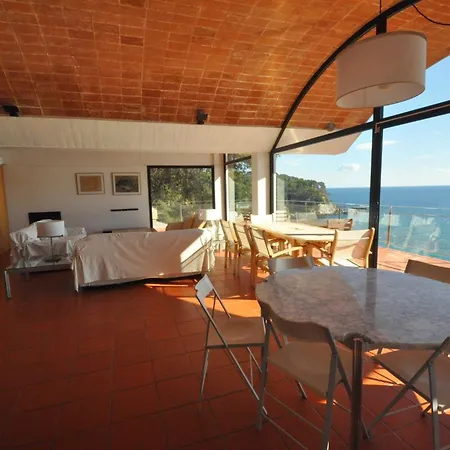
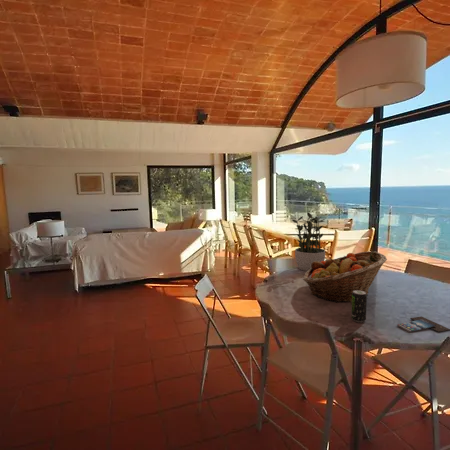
+ potted plant (307, 240)
+ smartphone (419, 324)
+ beverage can (359, 306)
+ fruit basket (343, 273)
